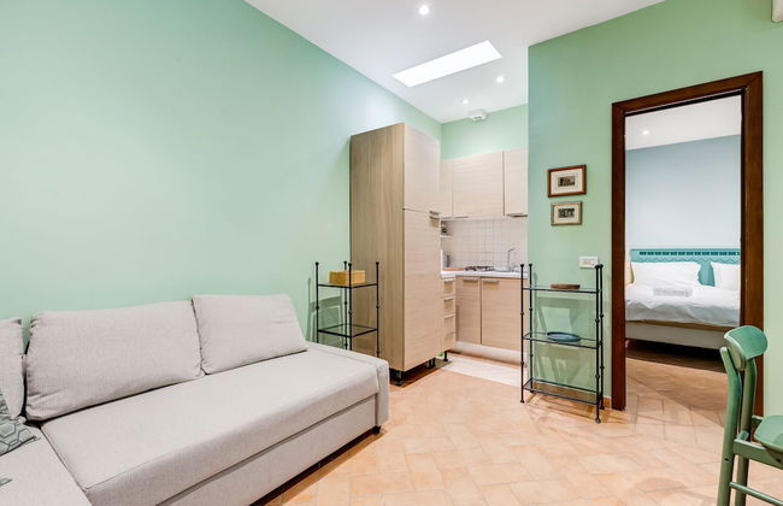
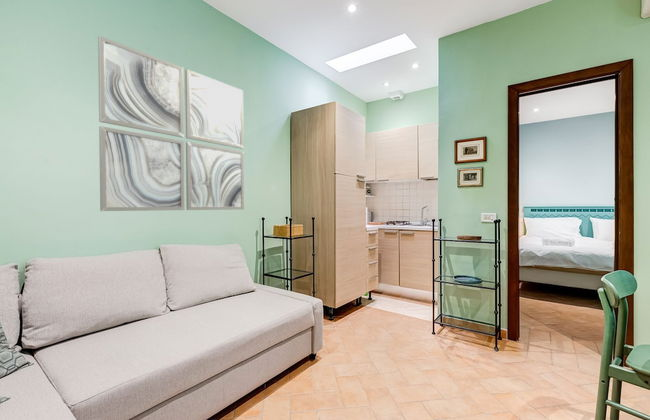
+ wall art (183, 141)
